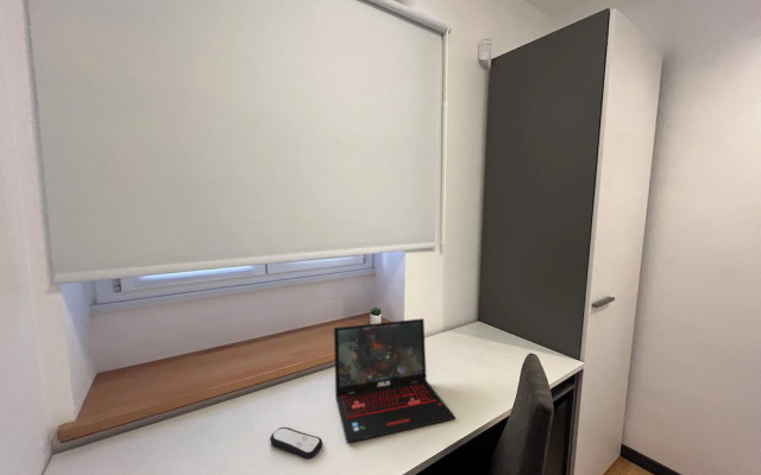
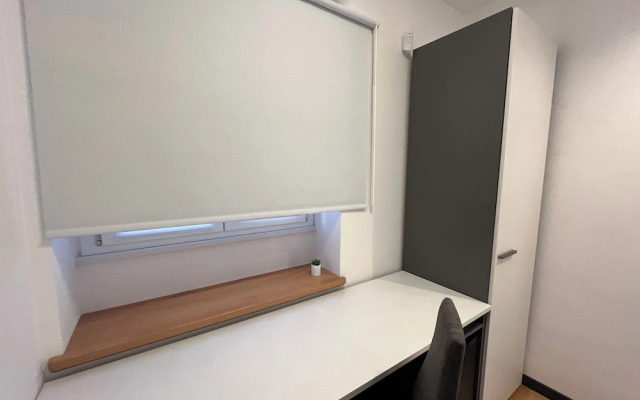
- remote control (295, 441)
- laptop (391, 372)
